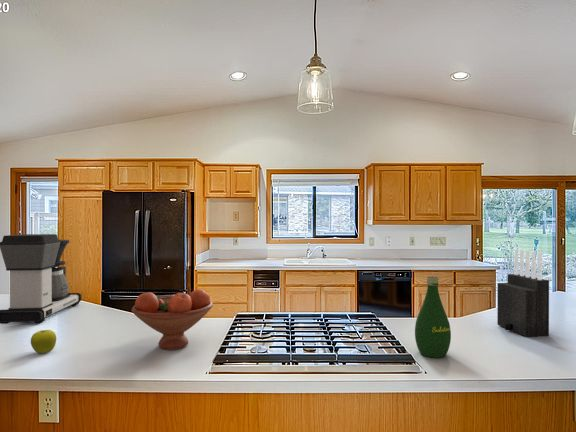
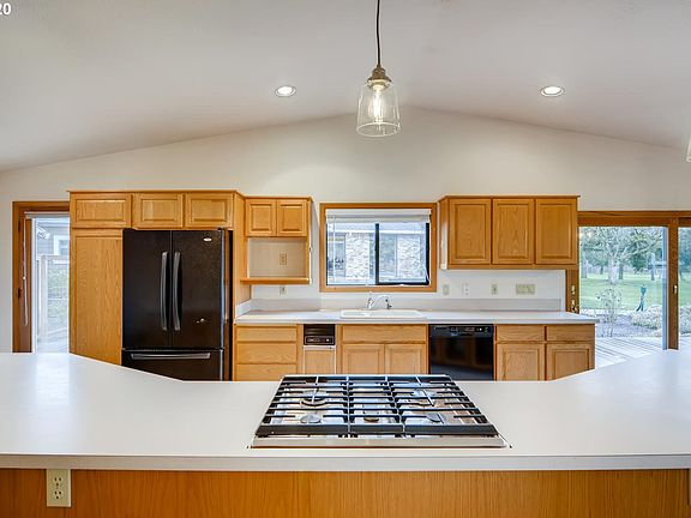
- knife block (519, 290)
- coffee maker (43, 273)
- fruit (43, 341)
- fruit bowl (173, 317)
- bottle (432, 315)
